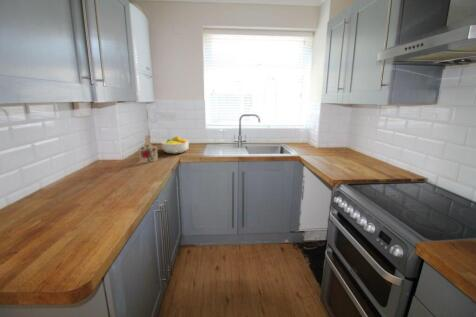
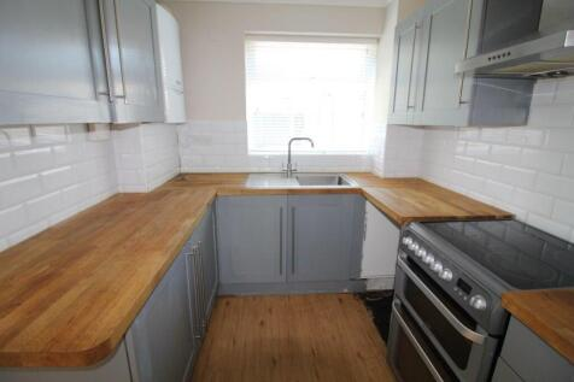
- fruit bowl (175, 144)
- cutting board (148, 149)
